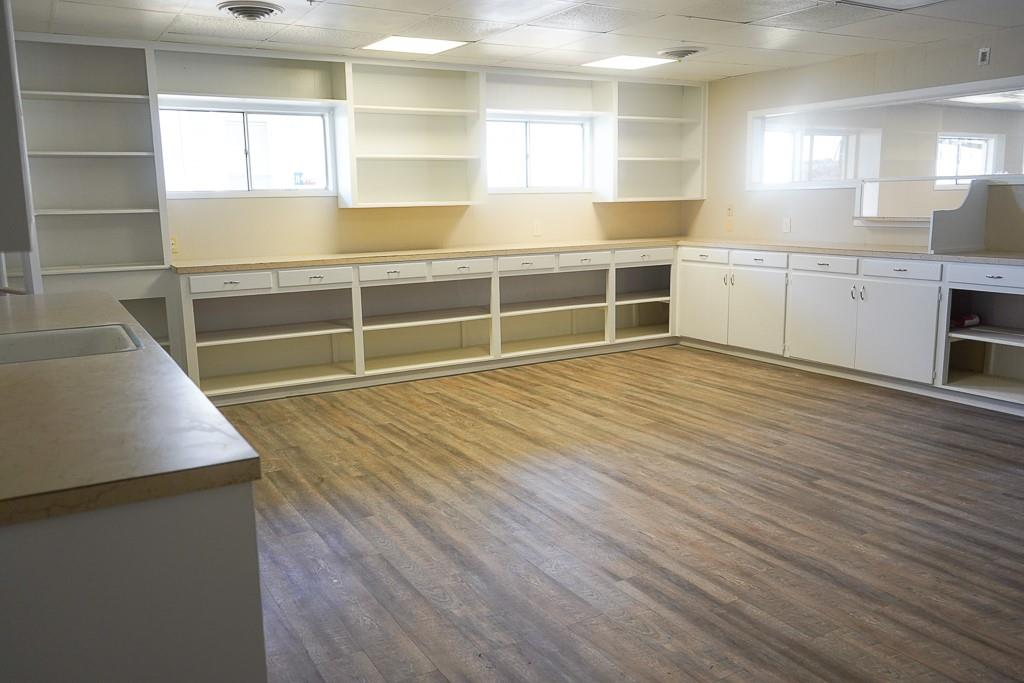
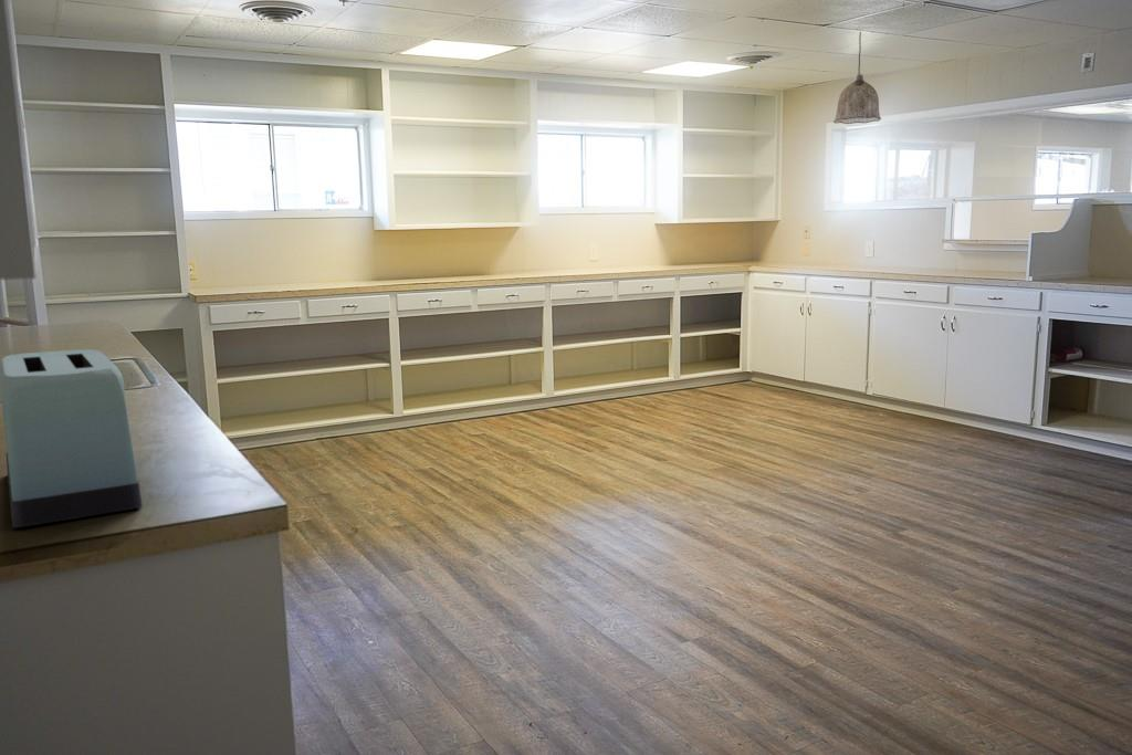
+ pendant lamp (858, 76)
+ toaster (63, 424)
